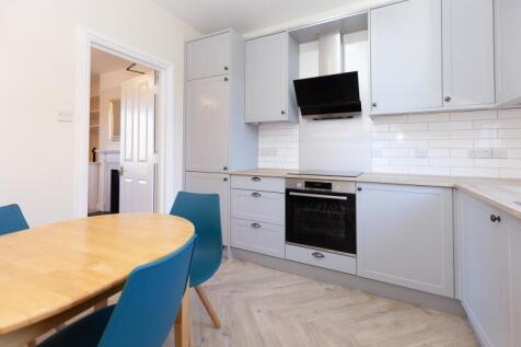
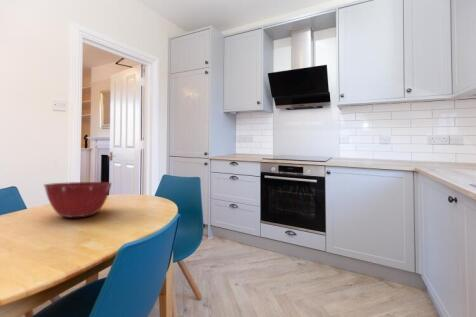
+ mixing bowl (79, 199)
